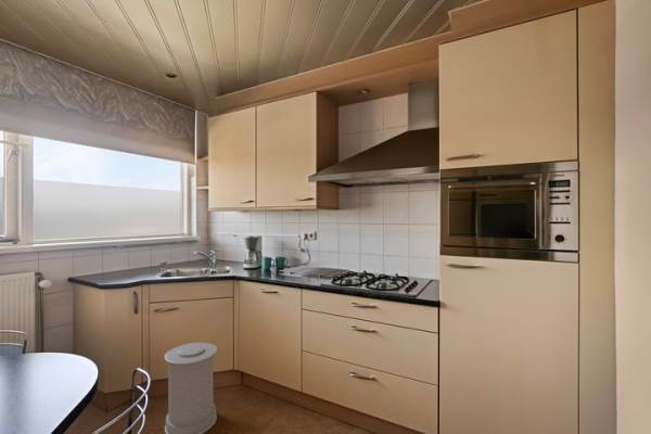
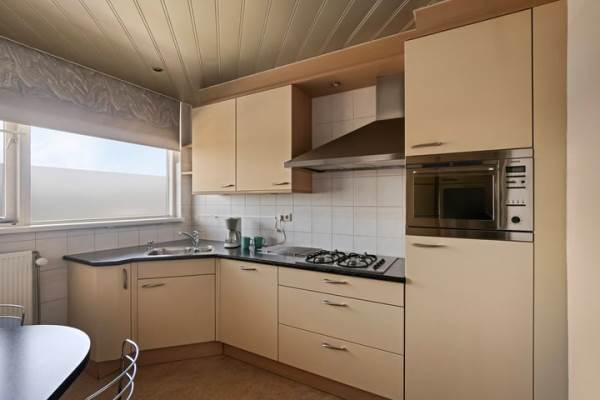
- trash can (191, 385)
